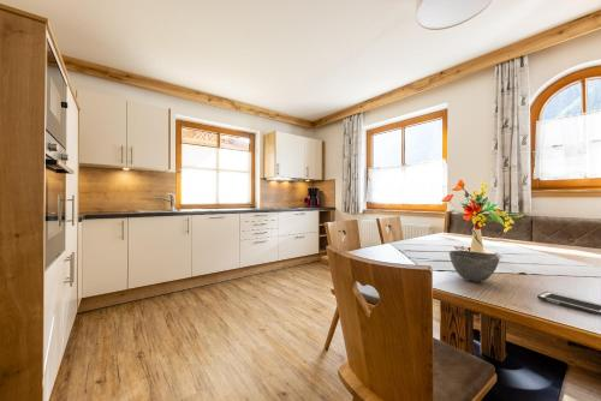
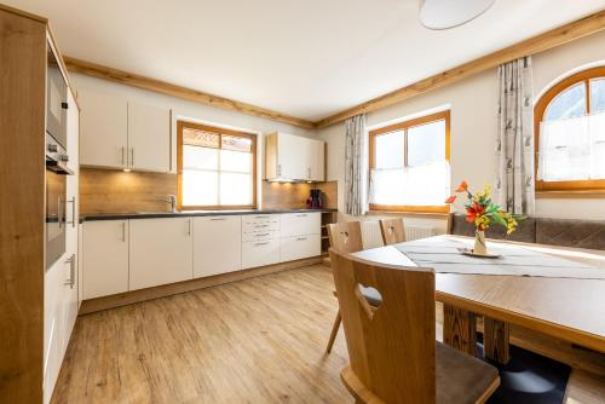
- bowl (472, 267)
- cell phone (573, 303)
